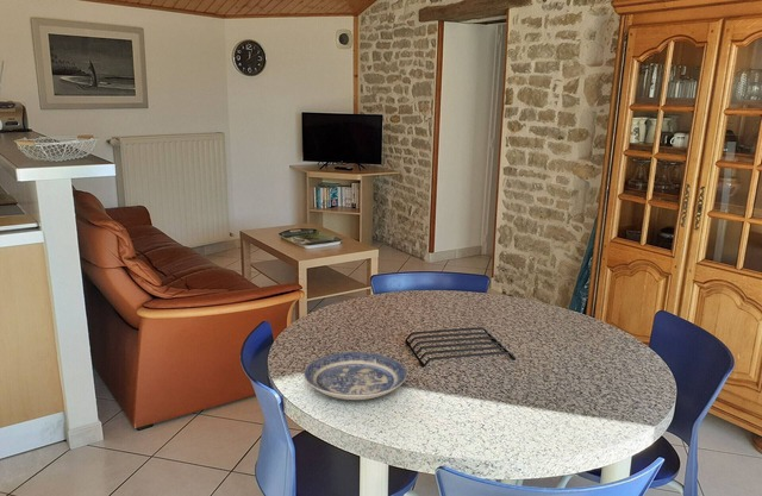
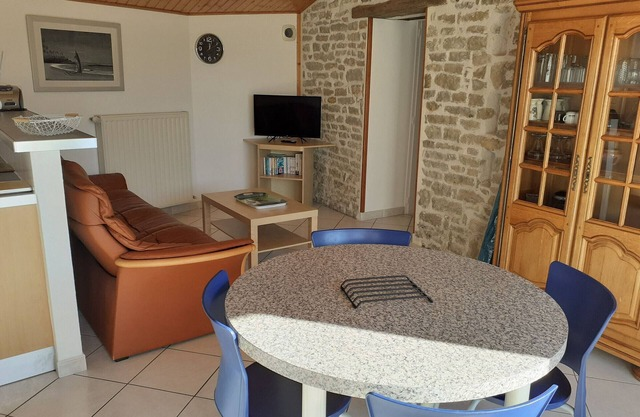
- plate (355, 378)
